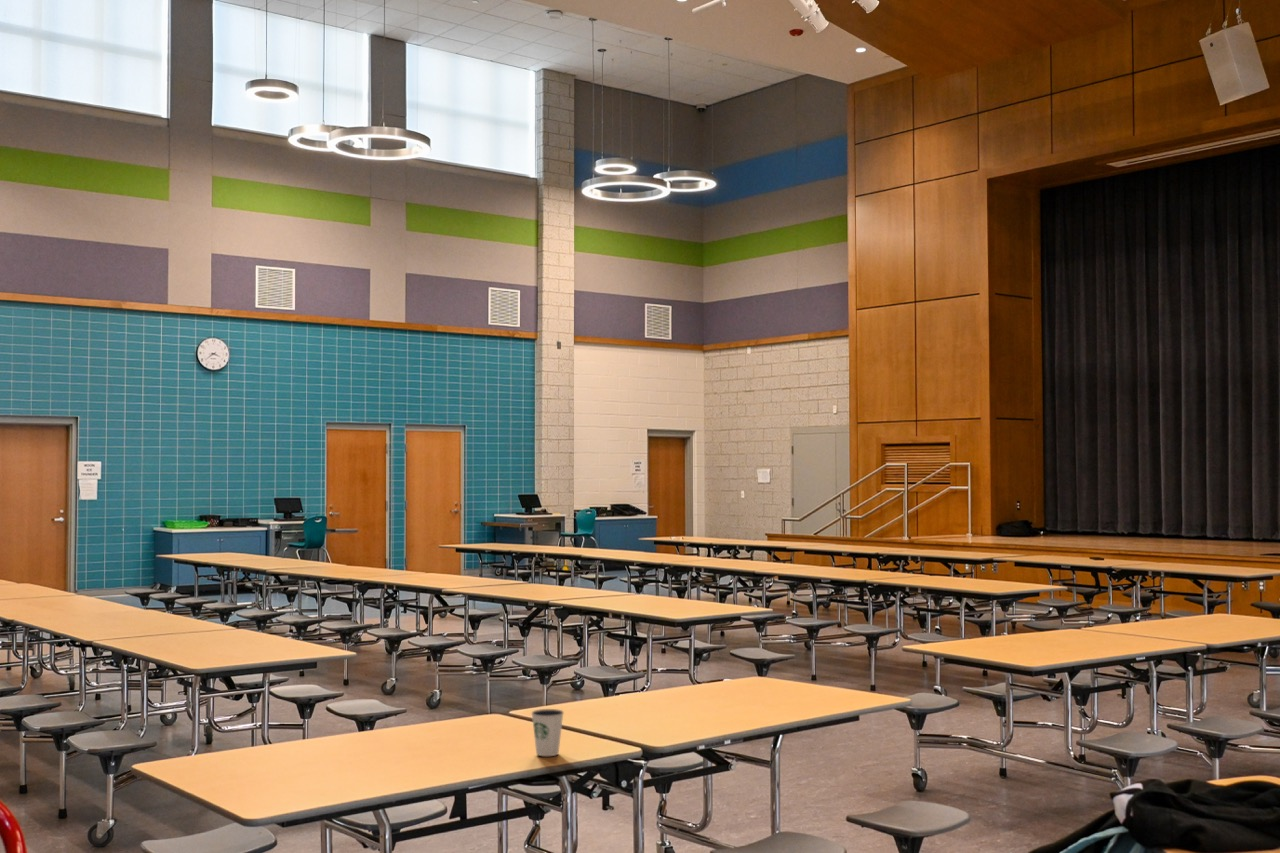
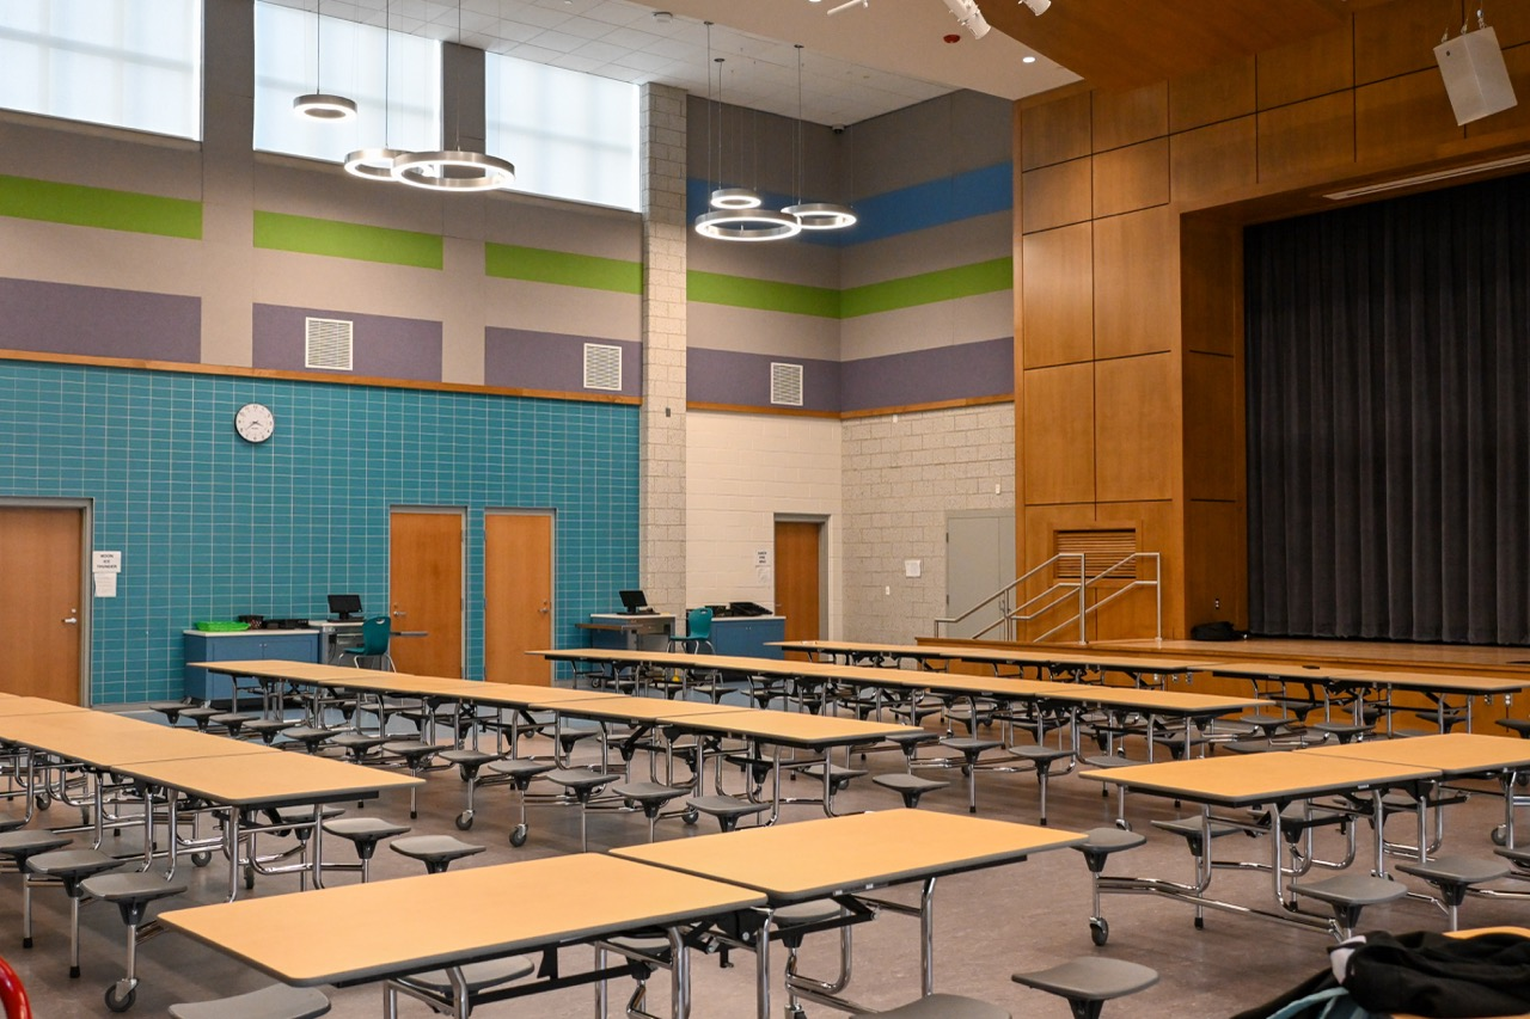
- dixie cup (547, 733)
